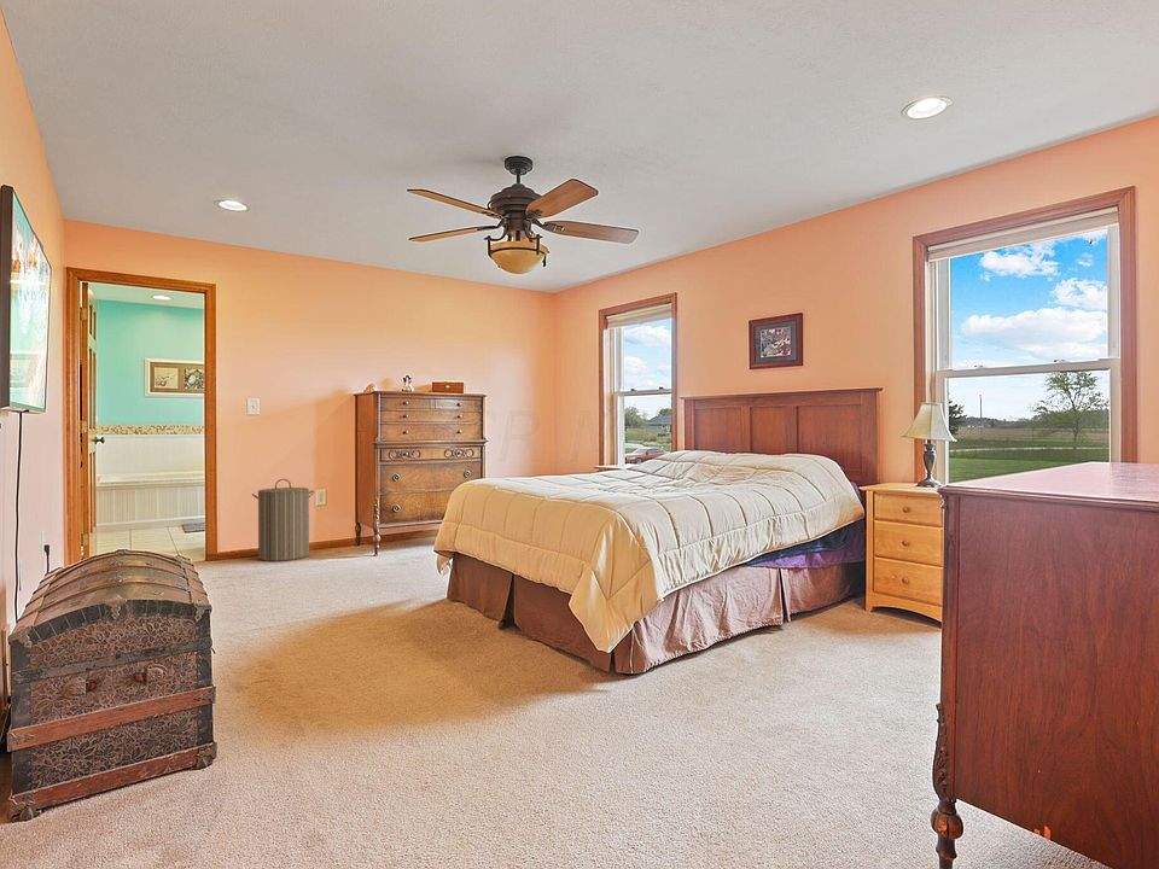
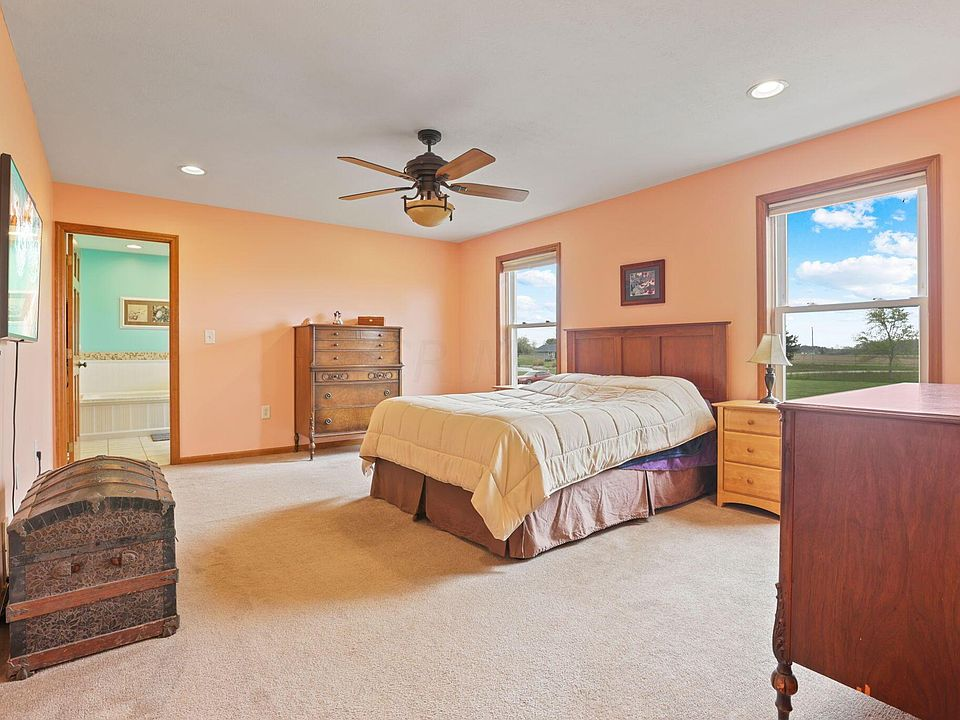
- laundry hamper (284, 517)
